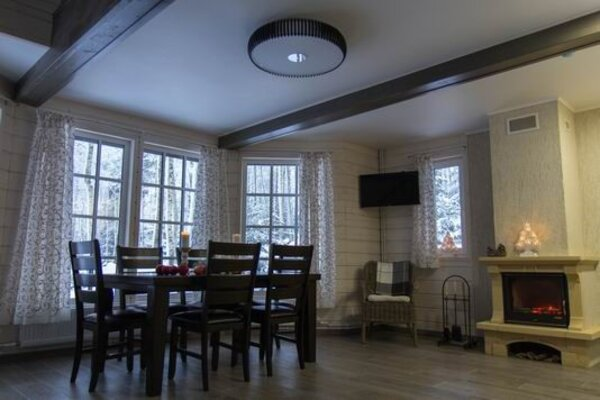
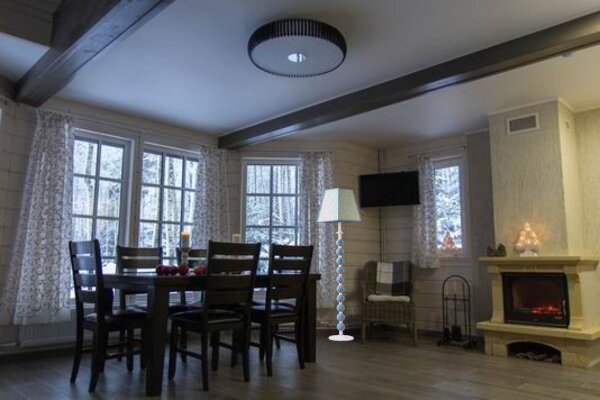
+ floor lamp (340, 262)
